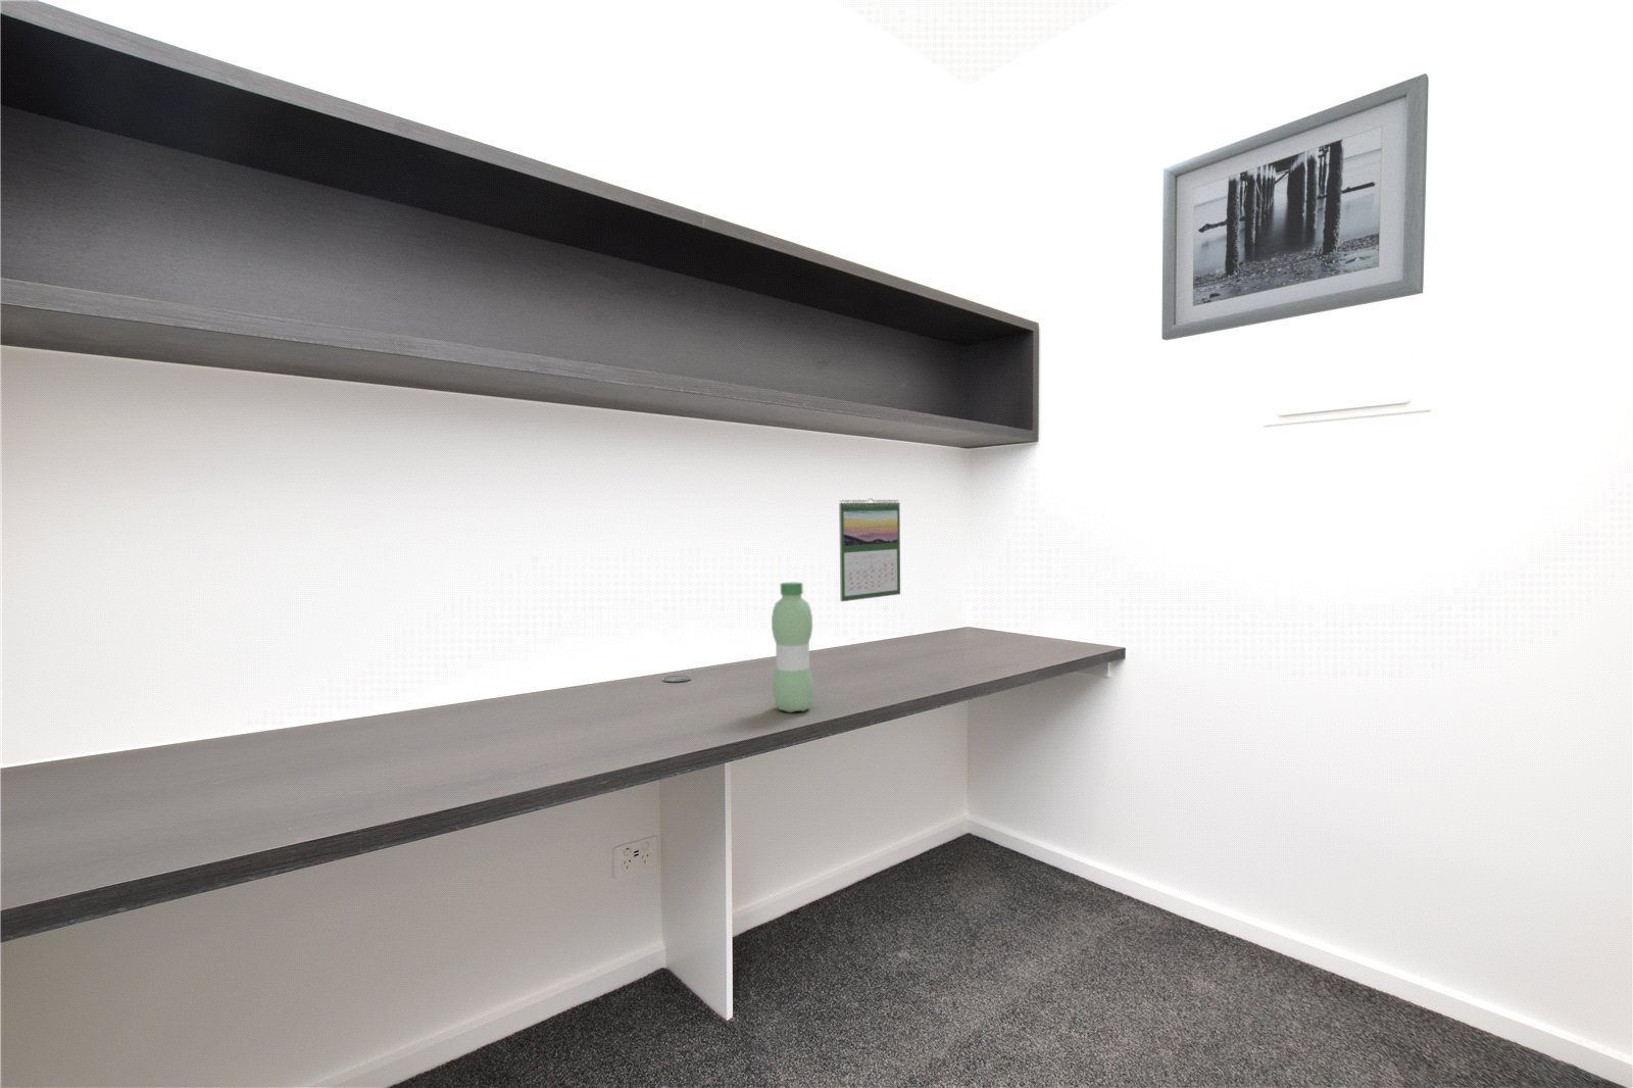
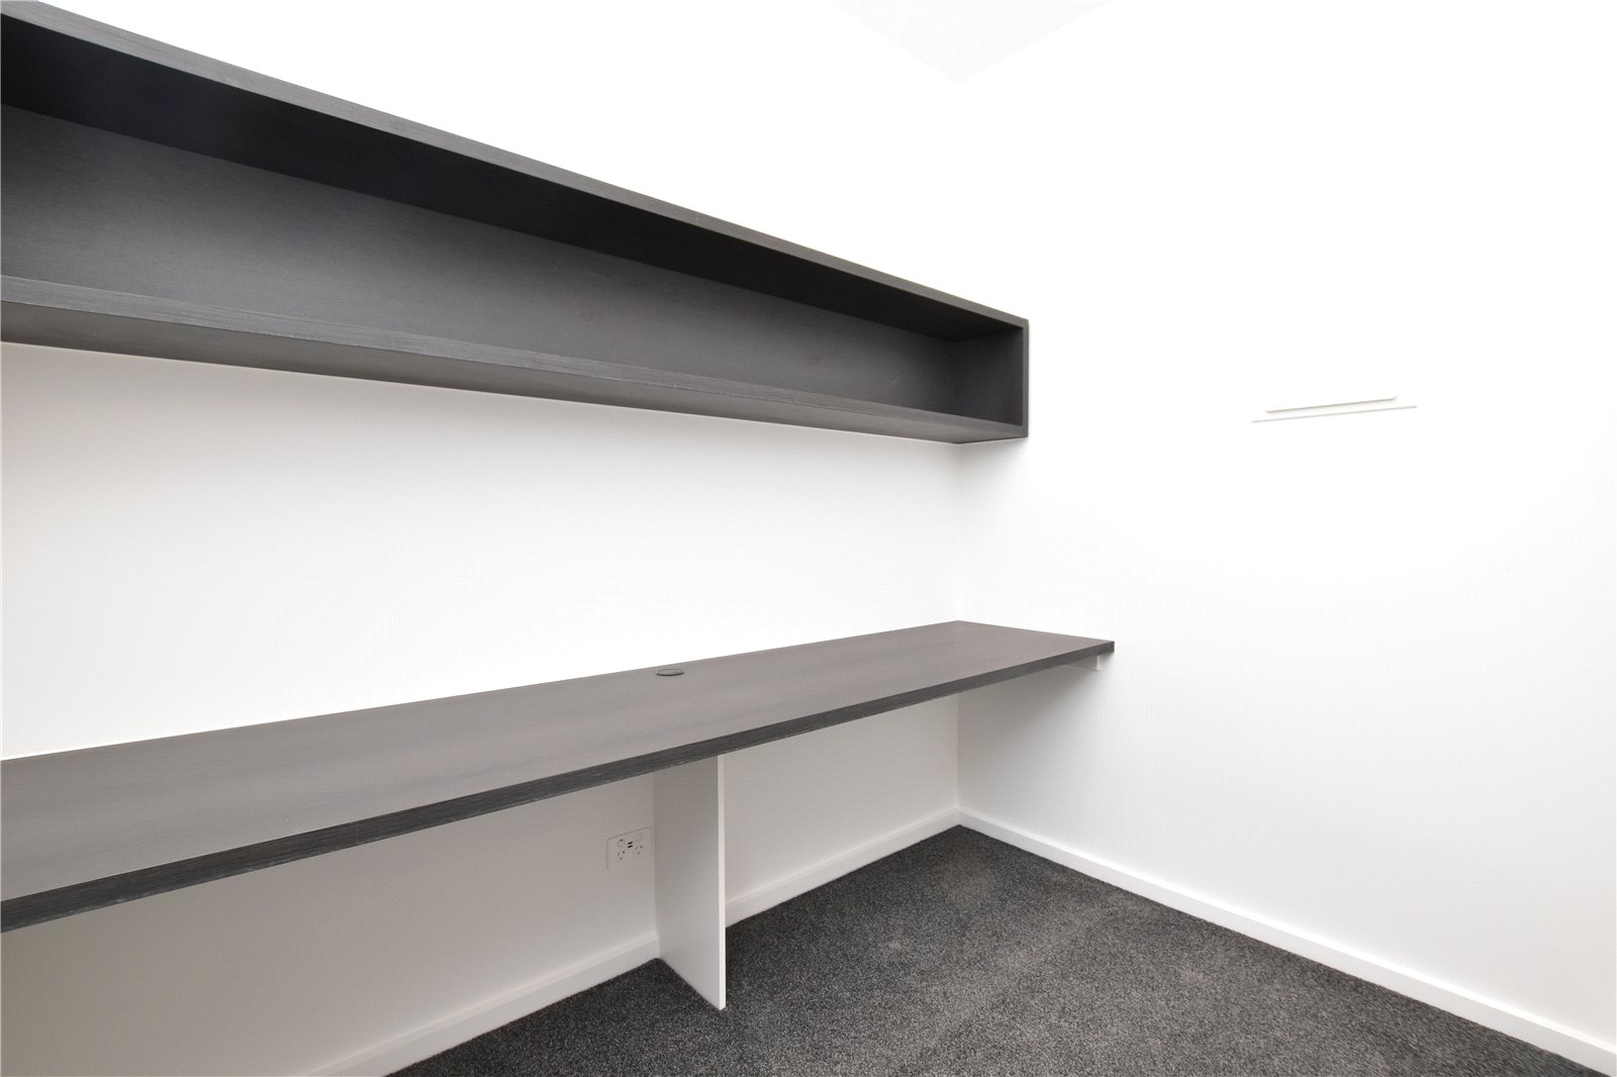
- water bottle (792, 646)
- wall art (1278, 223)
- calendar (871, 548)
